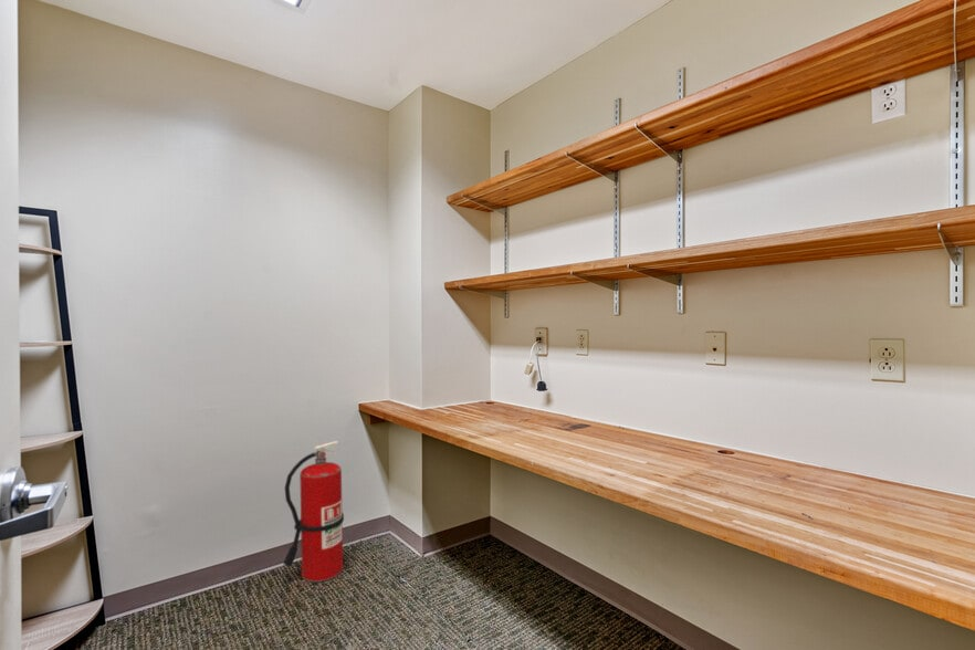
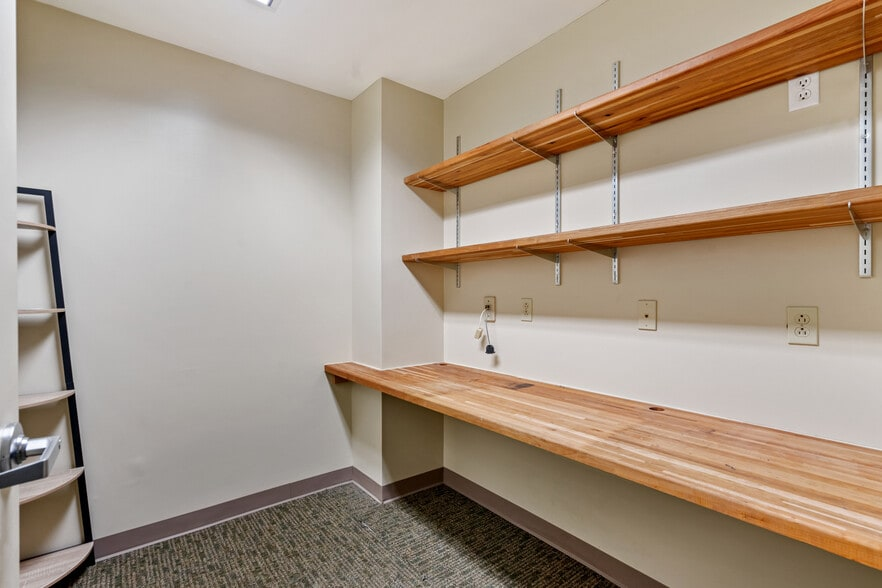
- fire extinguisher (313, 510)
